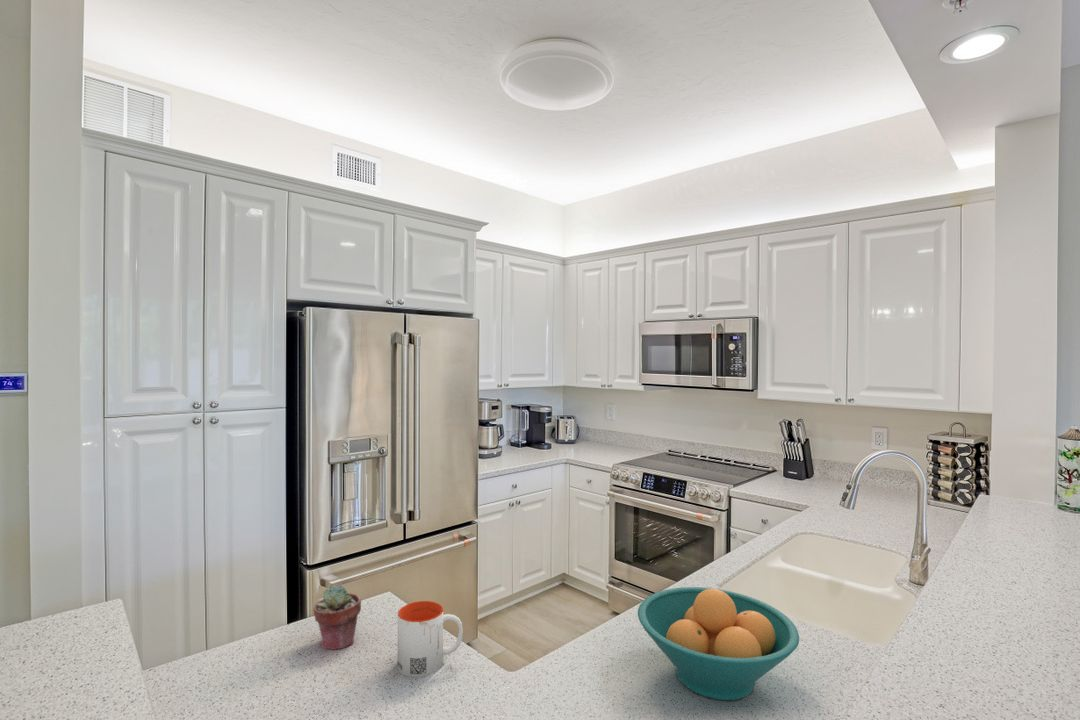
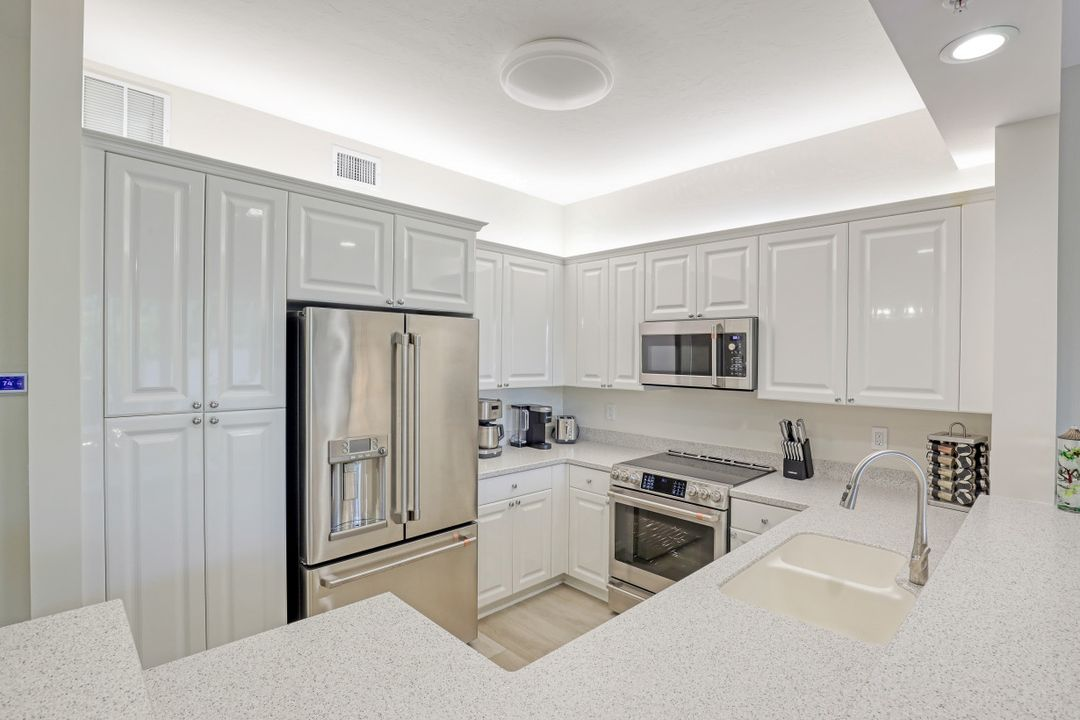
- mug (430, 636)
- potted succulent (337, 614)
- fruit bowl (714, 635)
